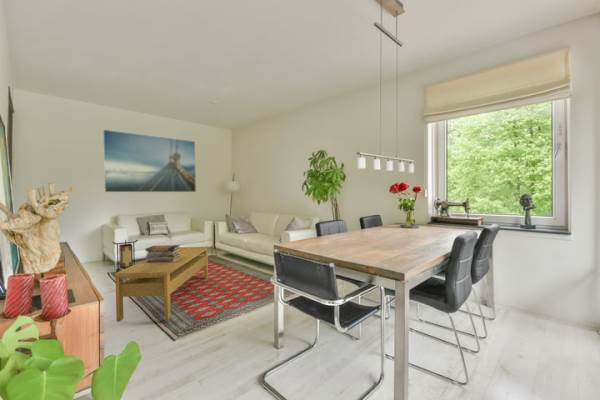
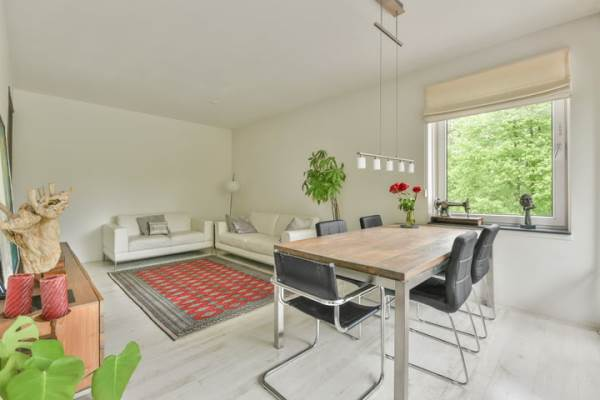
- coffee table (171, 276)
- lantern (126, 255)
- book stack (163, 253)
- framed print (154, 164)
